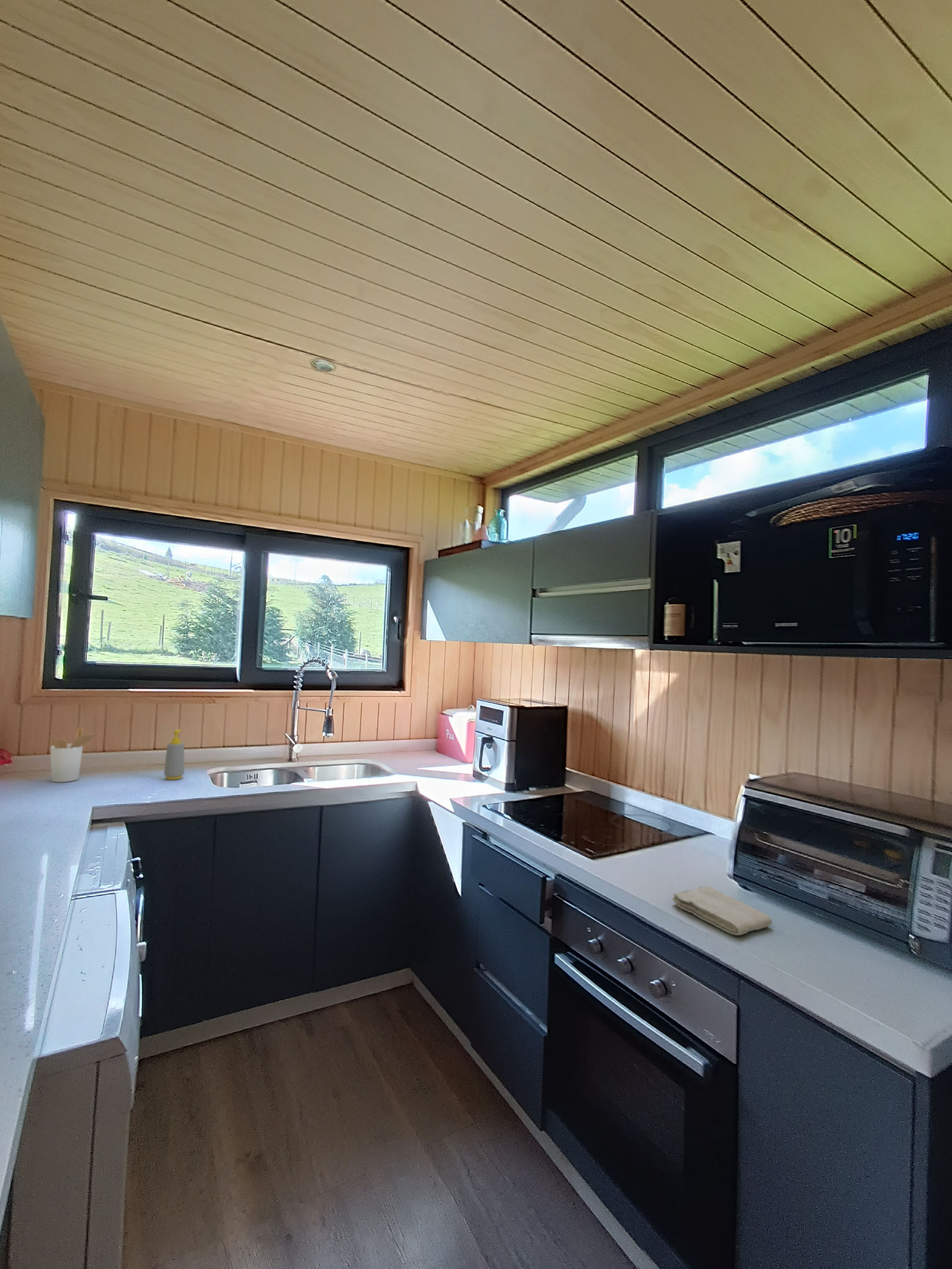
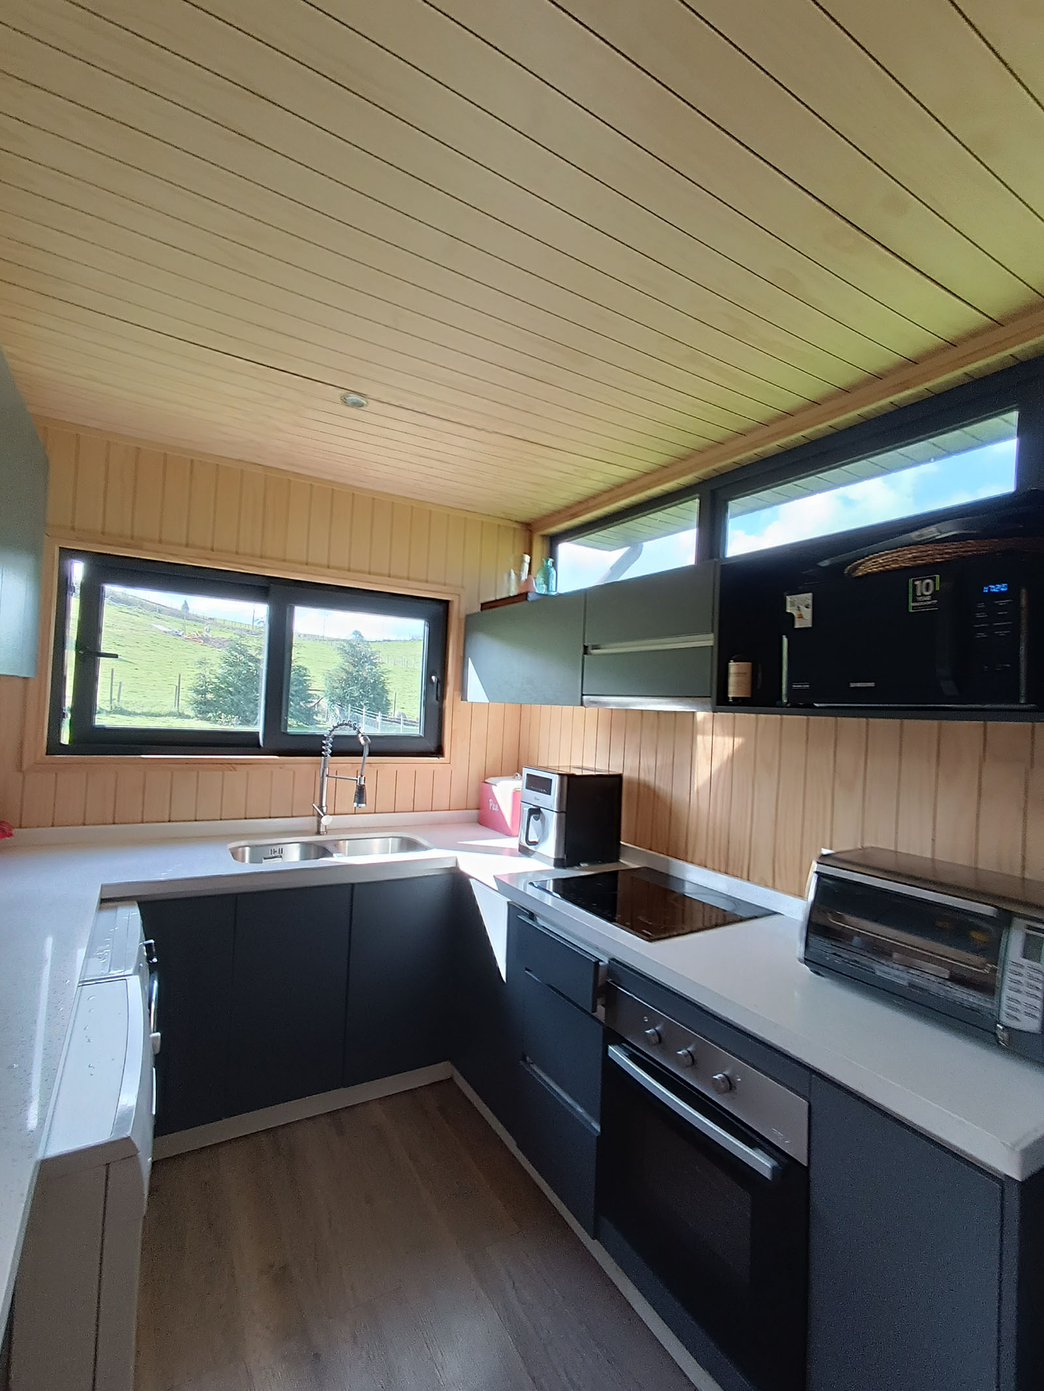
- soap bottle (175, 754)
- utensil holder (73, 755)
- washcloth (720, 908)
